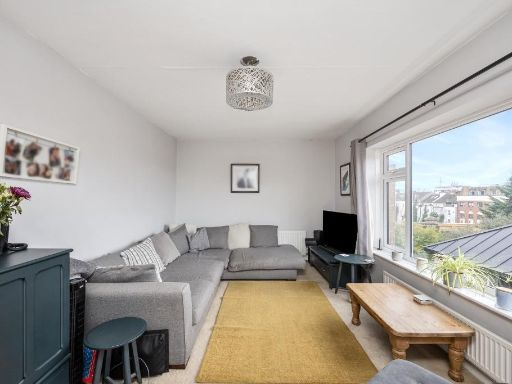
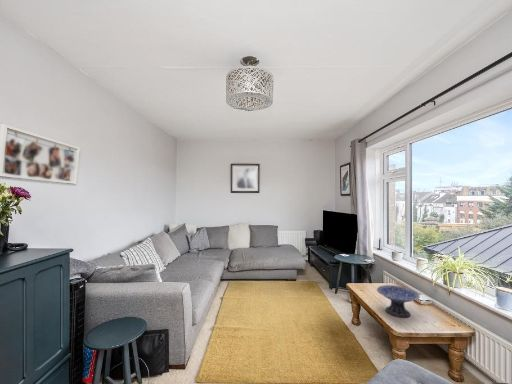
+ decorative bowl (397, 301)
